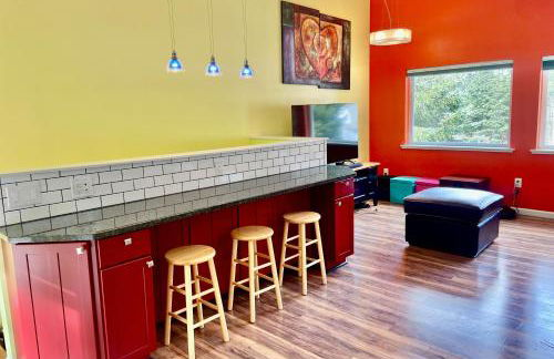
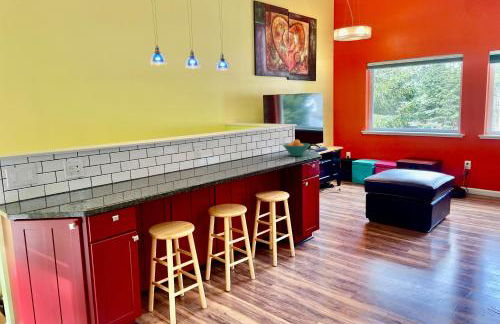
+ fruit bowl (296, 147)
